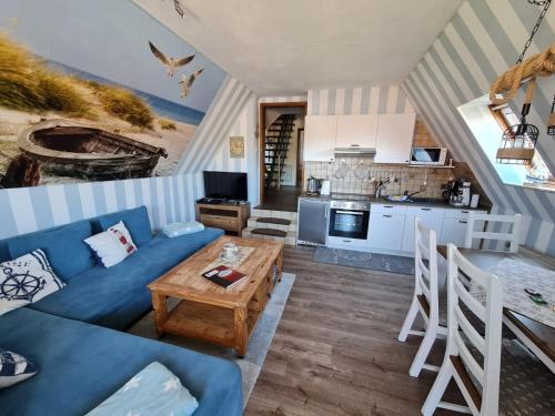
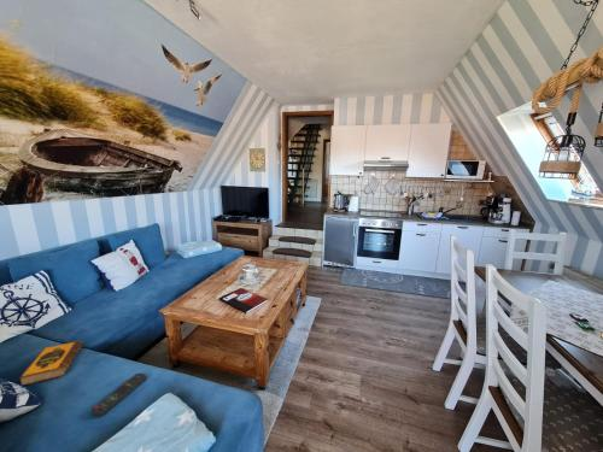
+ remote control (121, 392)
+ hardback book (54, 360)
